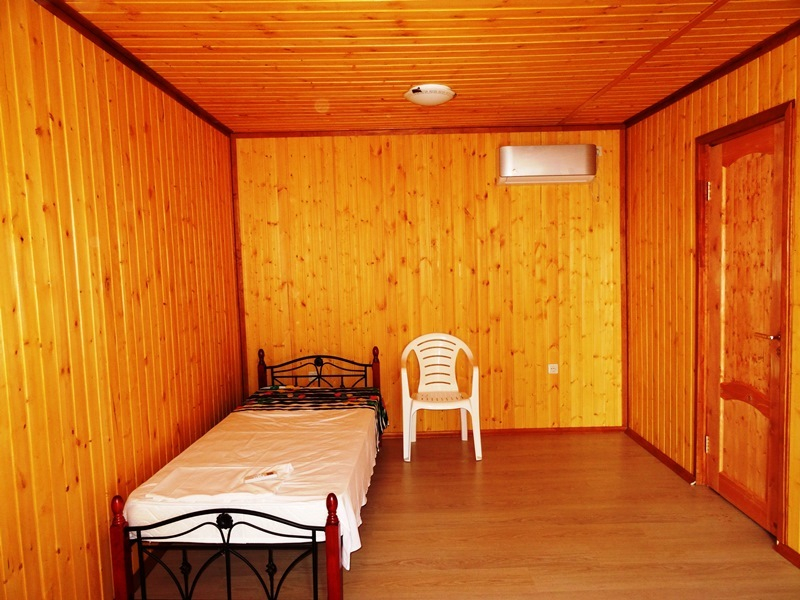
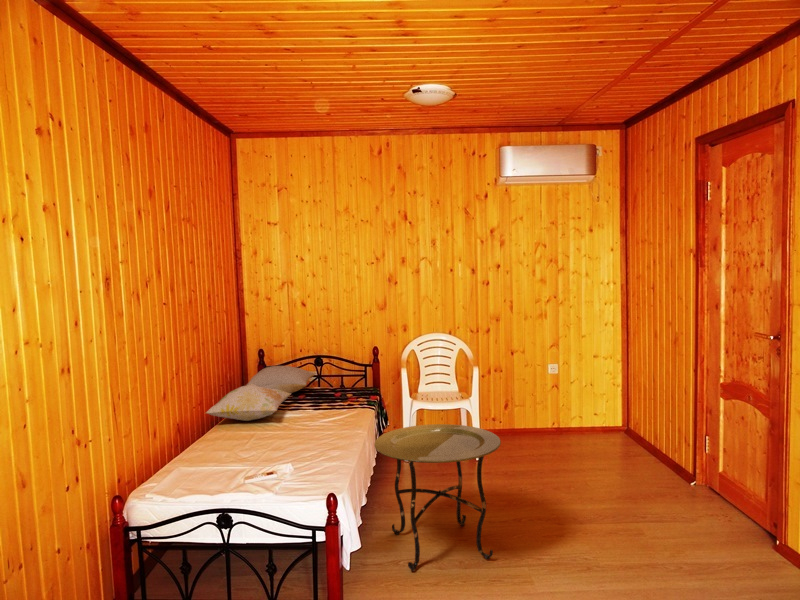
+ decorative pillow (250, 402)
+ pillow (281, 379)
+ side table (438, 493)
